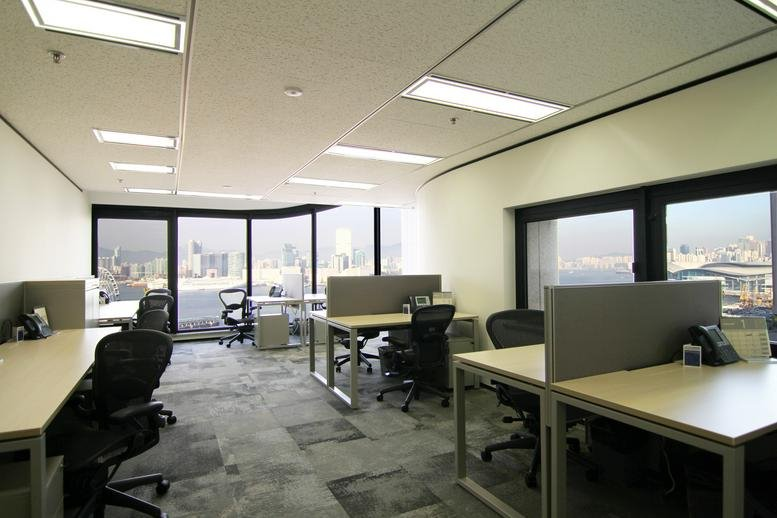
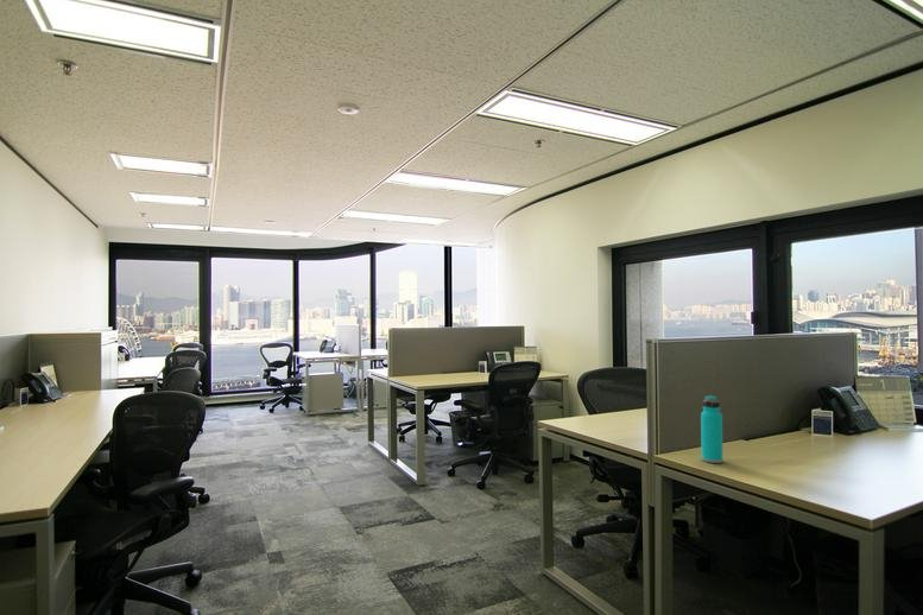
+ water bottle (712, 427)
